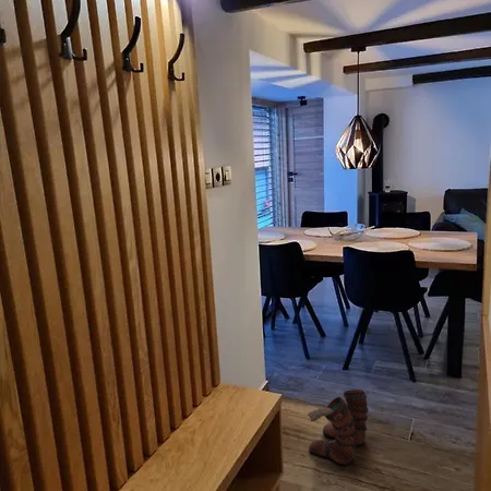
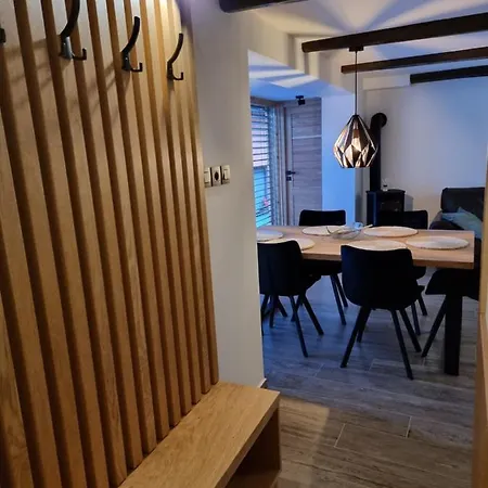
- boots (336, 421)
